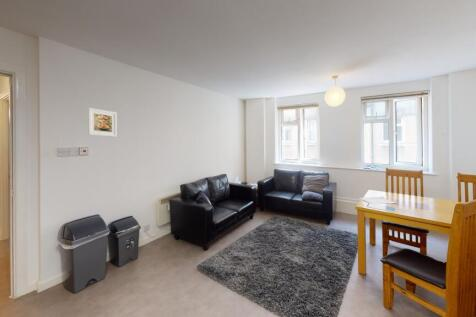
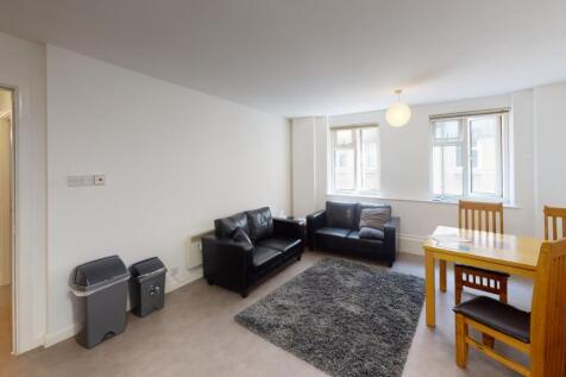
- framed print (103, 123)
